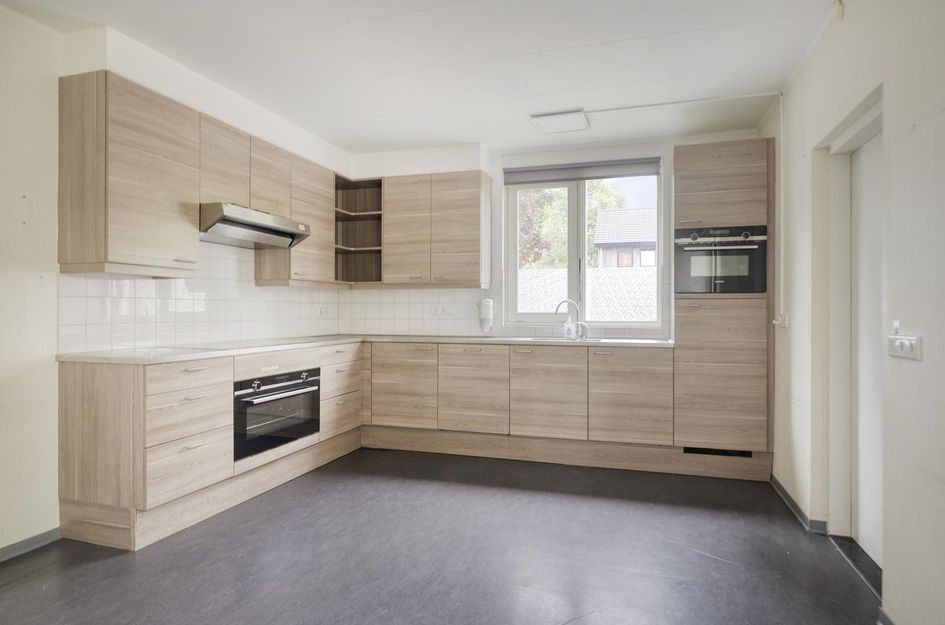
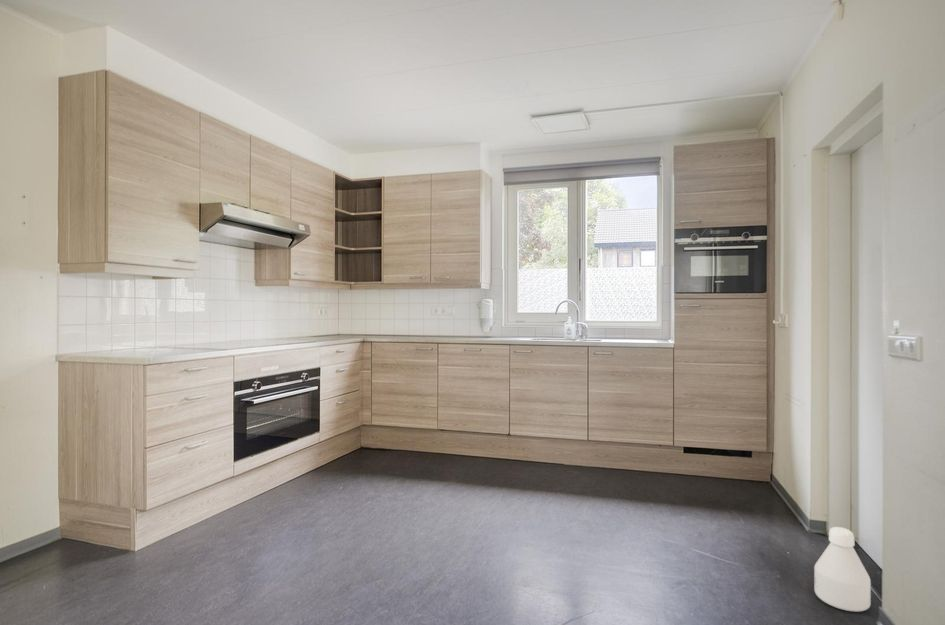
+ bottle (841, 564)
